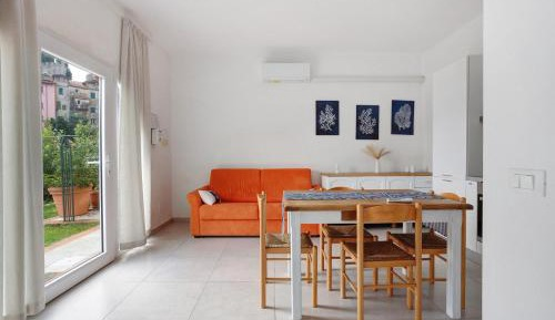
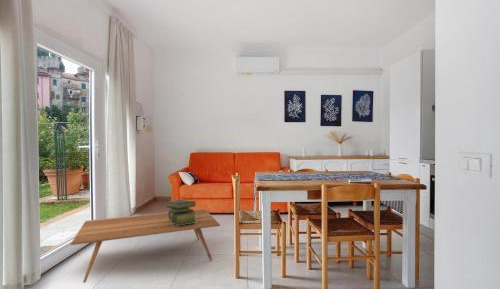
+ coffee table (151, 234)
+ stack of books (180, 210)
